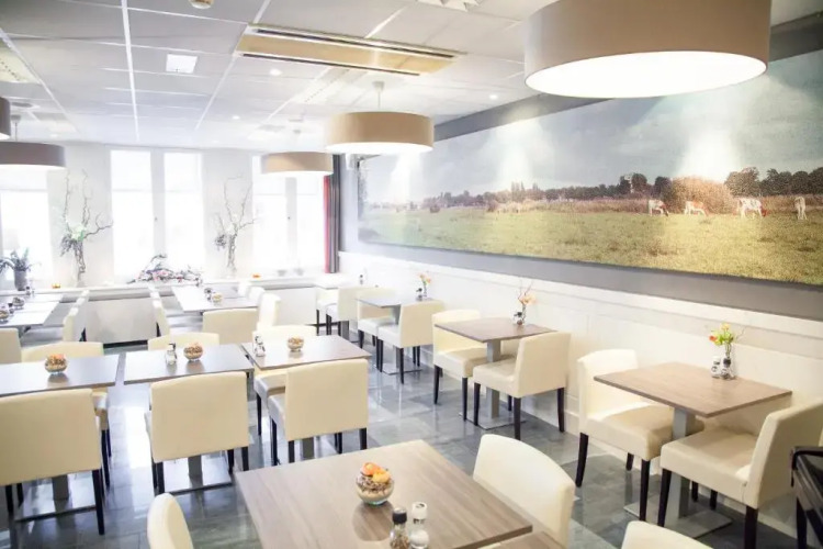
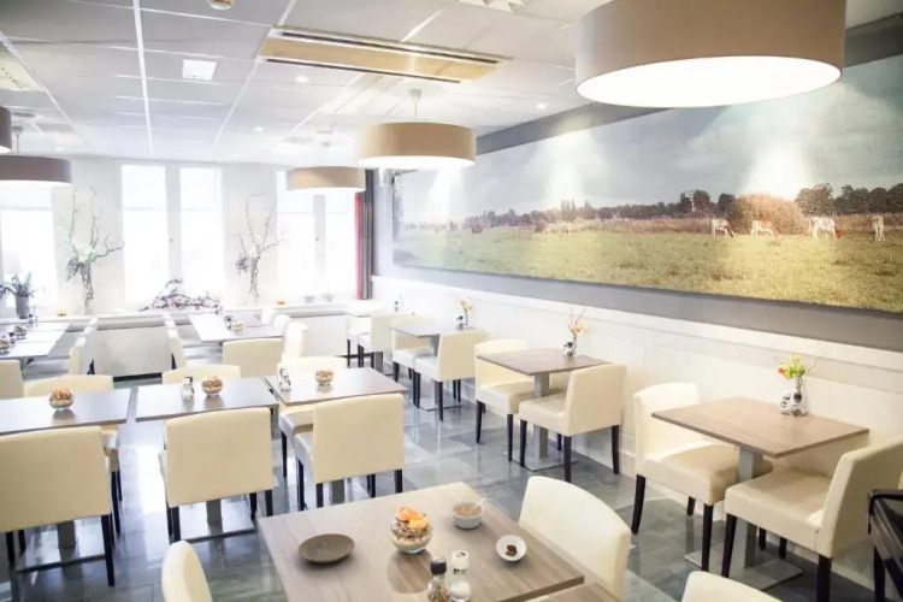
+ legume (467, 513)
+ plate (326, 550)
+ saucer (510, 550)
